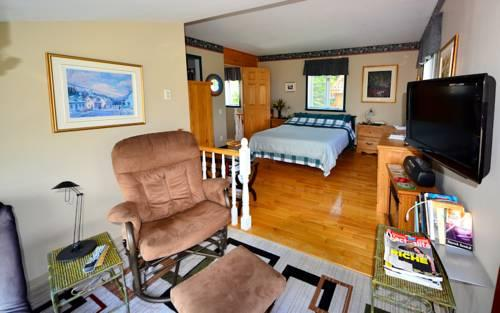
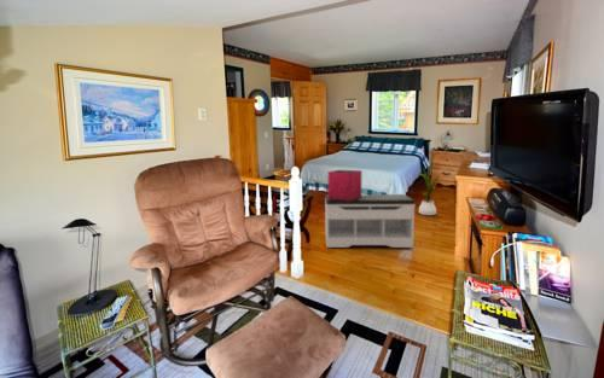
+ house plant (428, 188)
+ storage bin (344, 184)
+ bench (366, 219)
